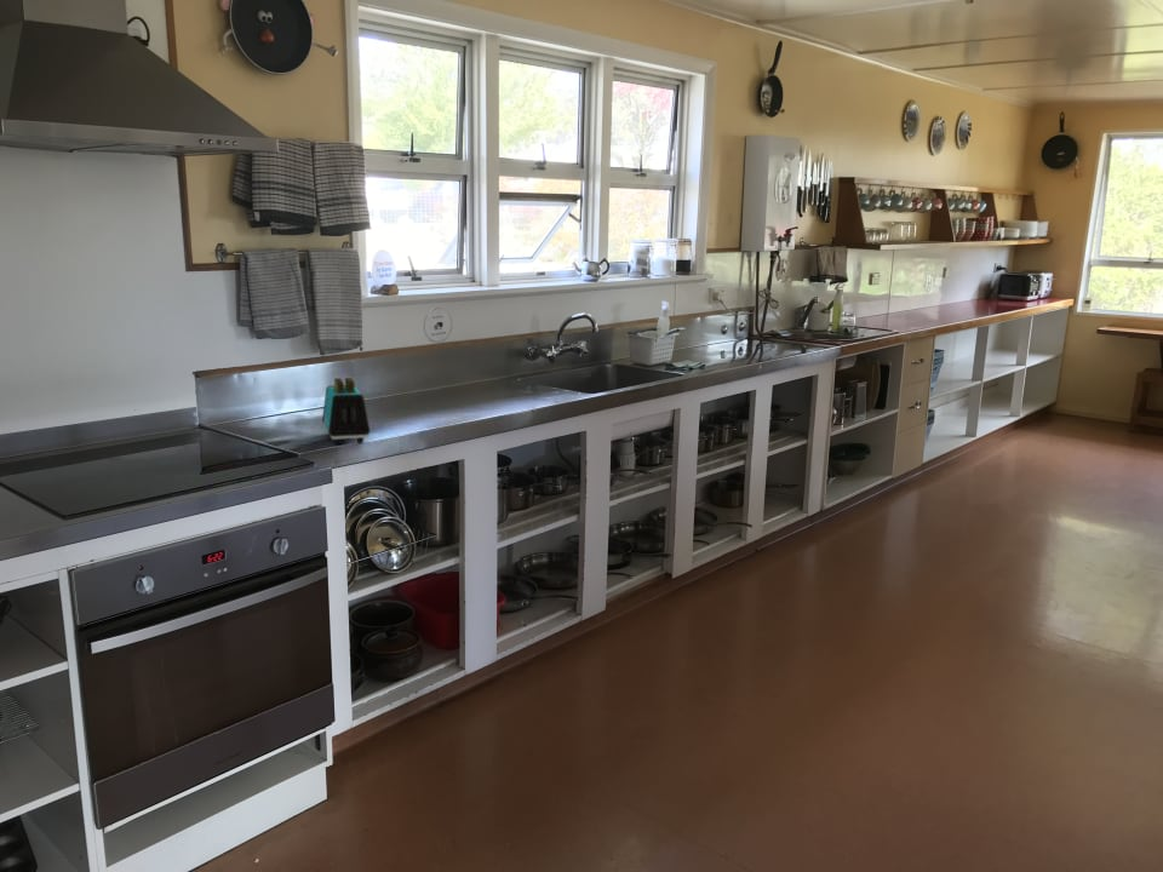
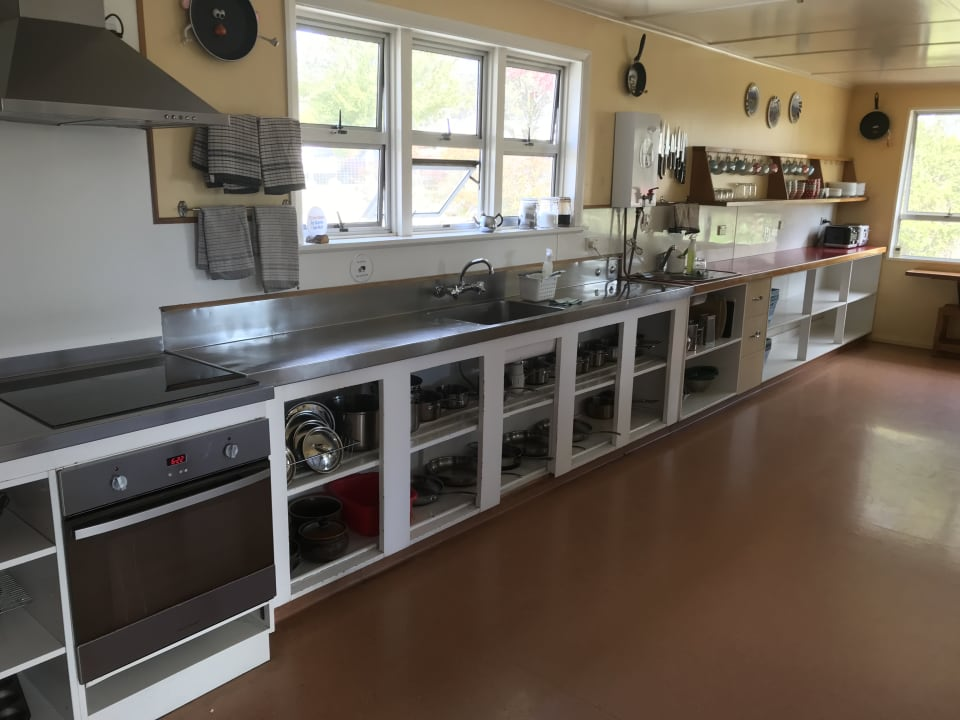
- toaster (344, 408)
